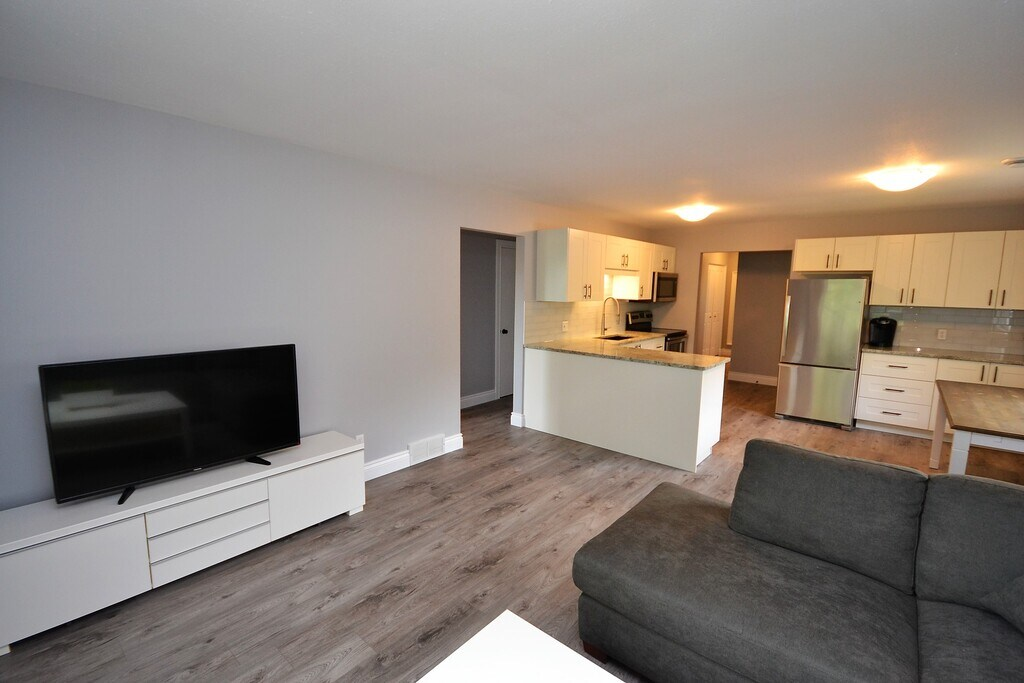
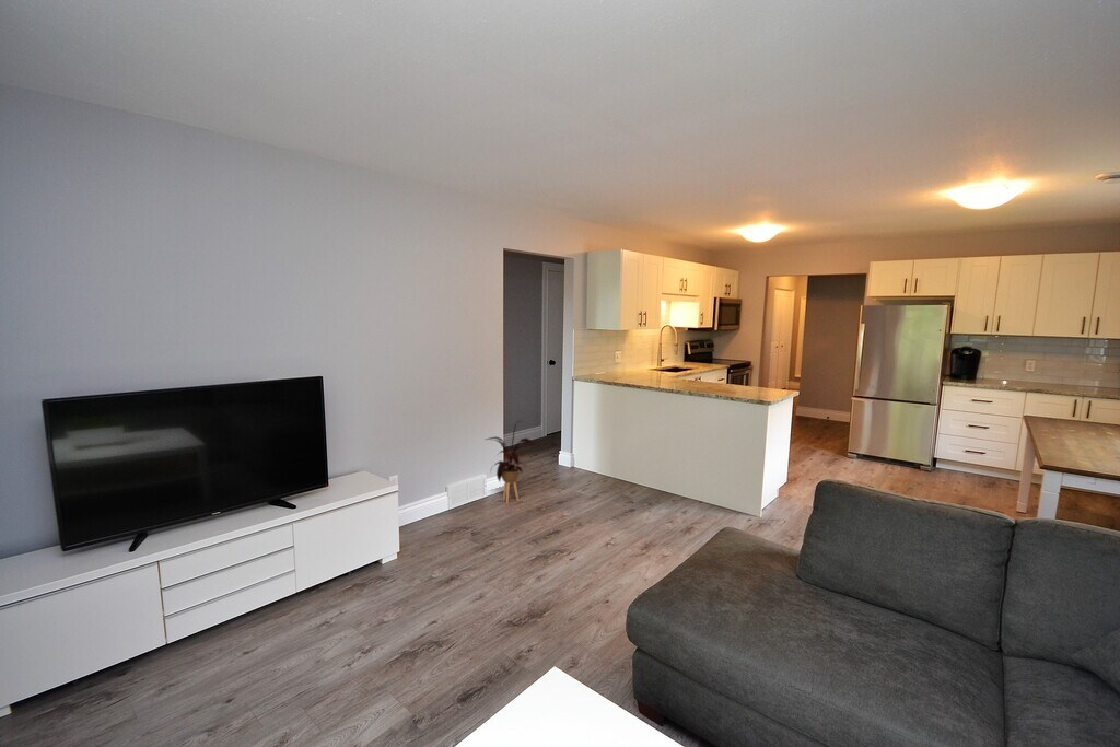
+ house plant (508, 462)
